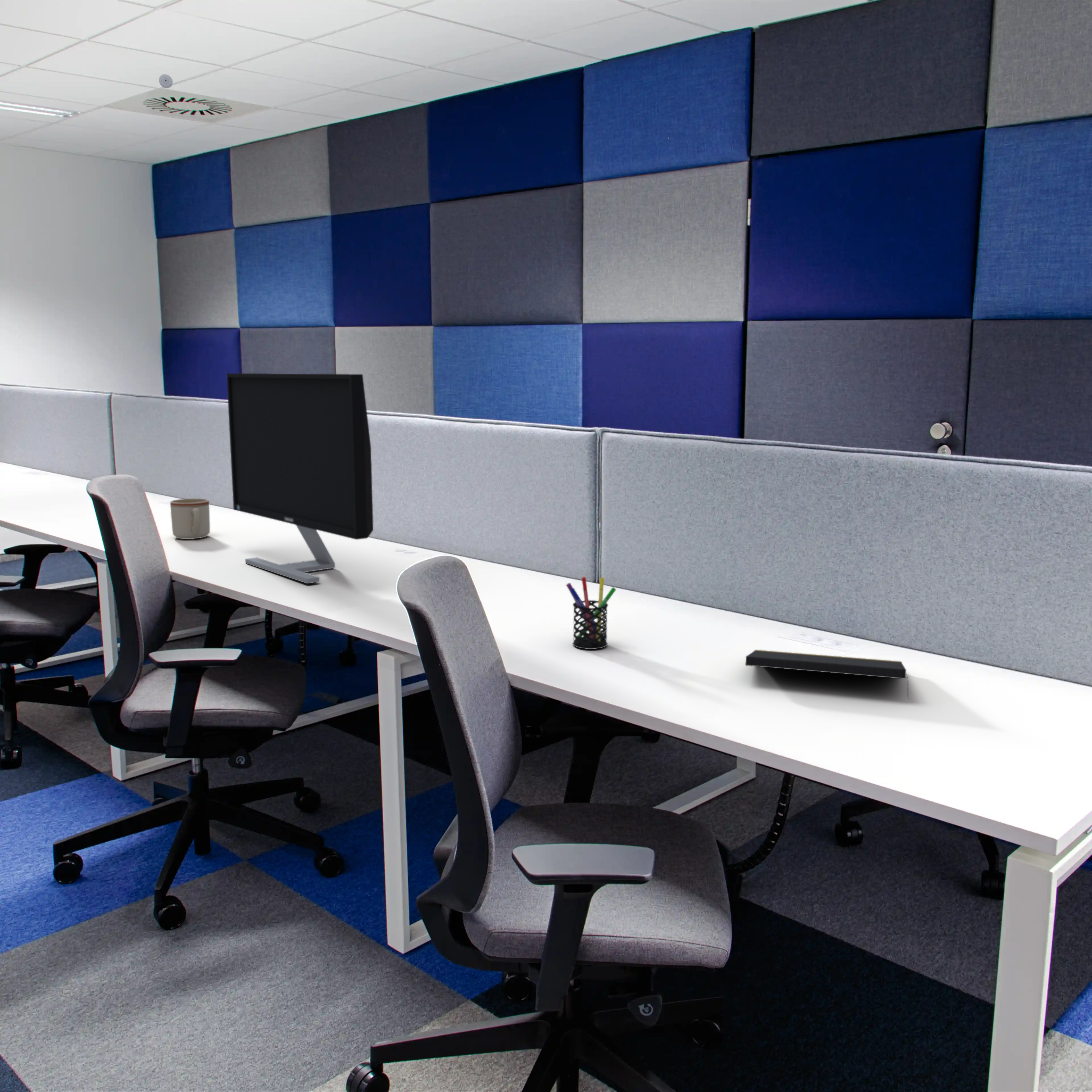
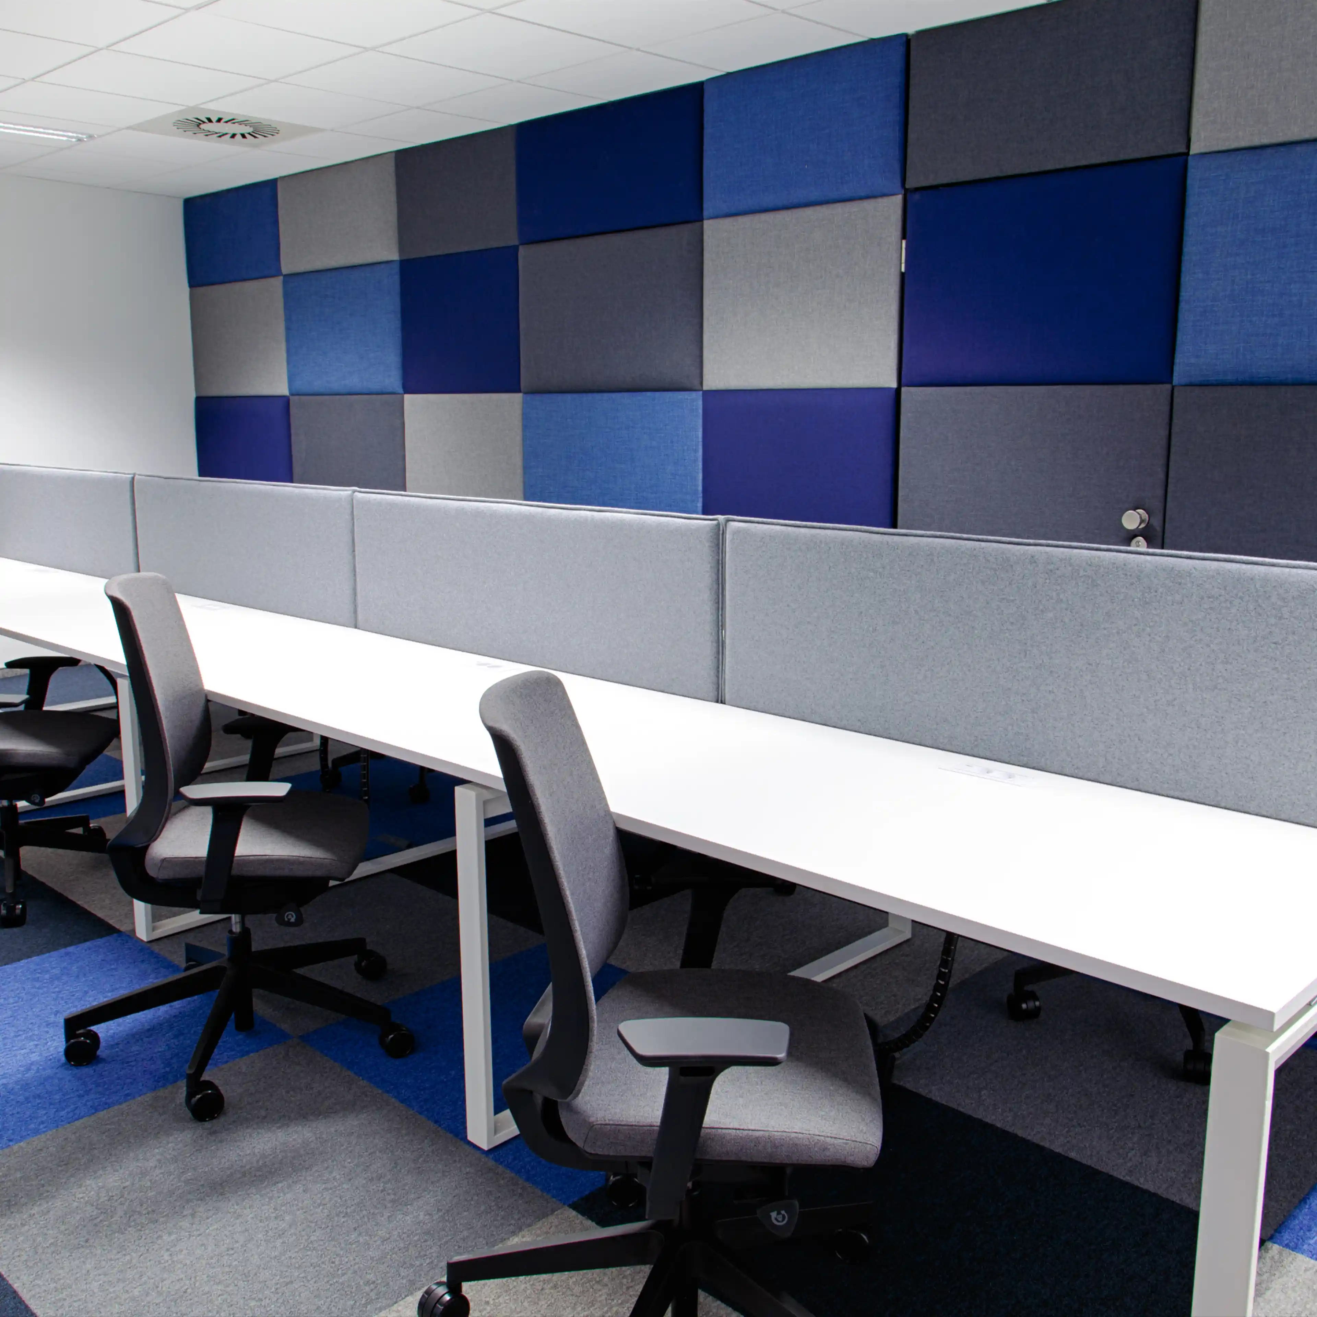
- smoke detector (166, 82)
- mug (192, 519)
- notepad (825, 663)
- monitor (297, 473)
- pen holder (593, 610)
